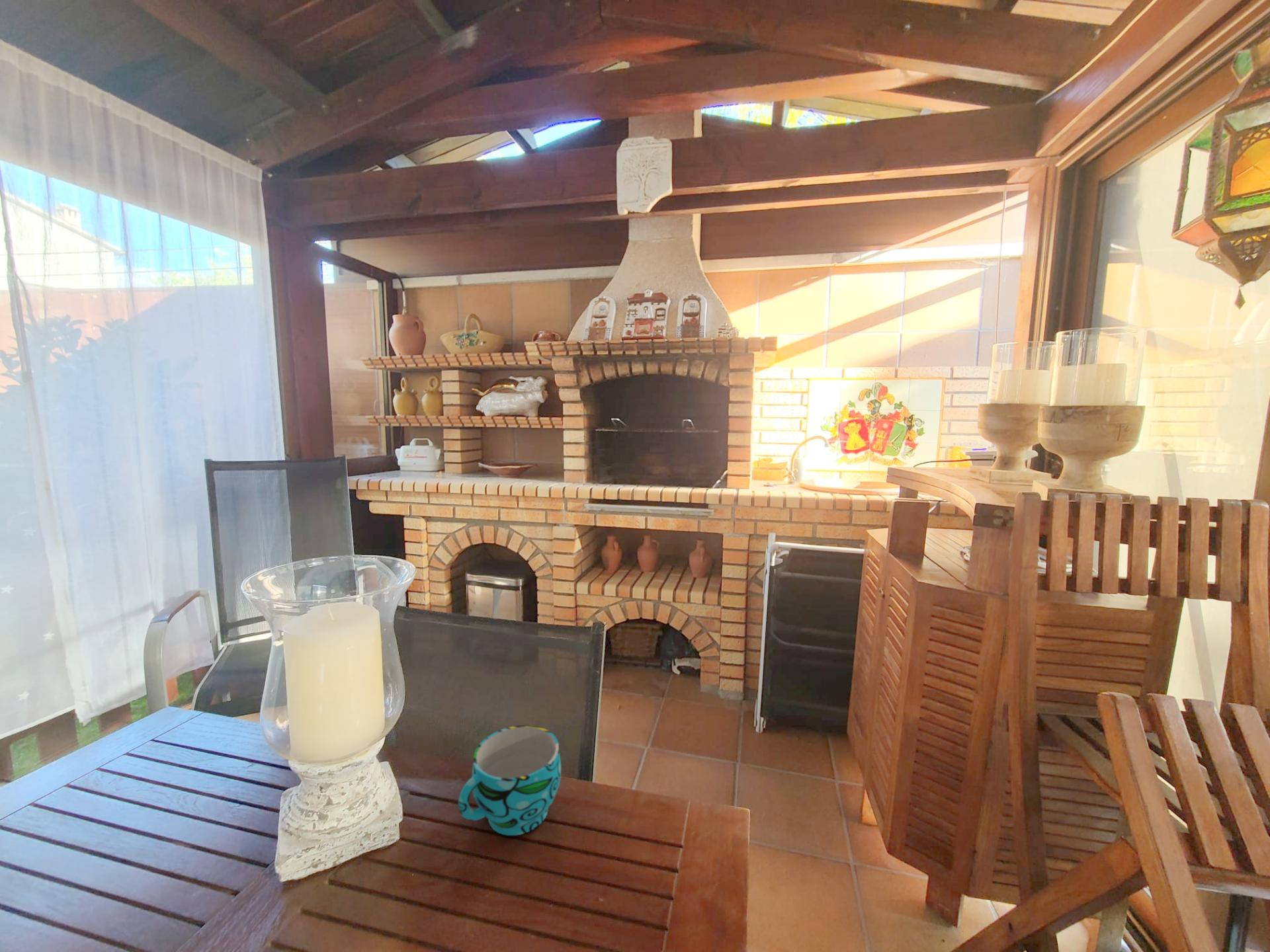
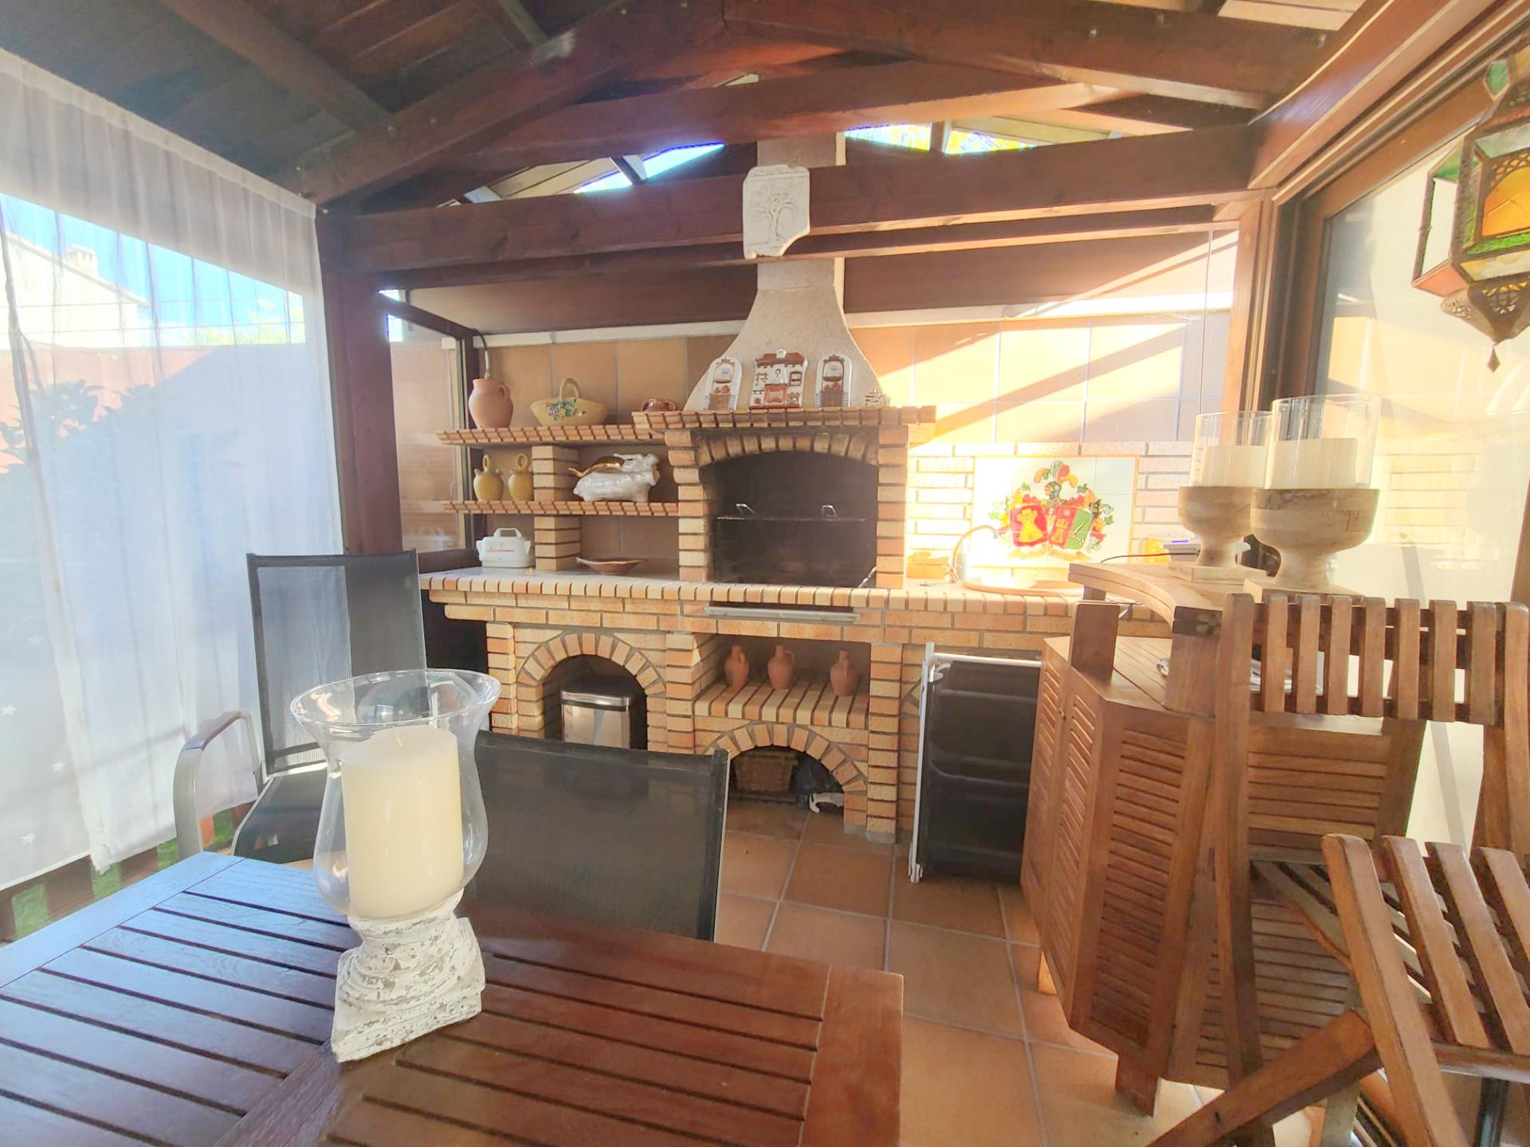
- cup (515, 785)
